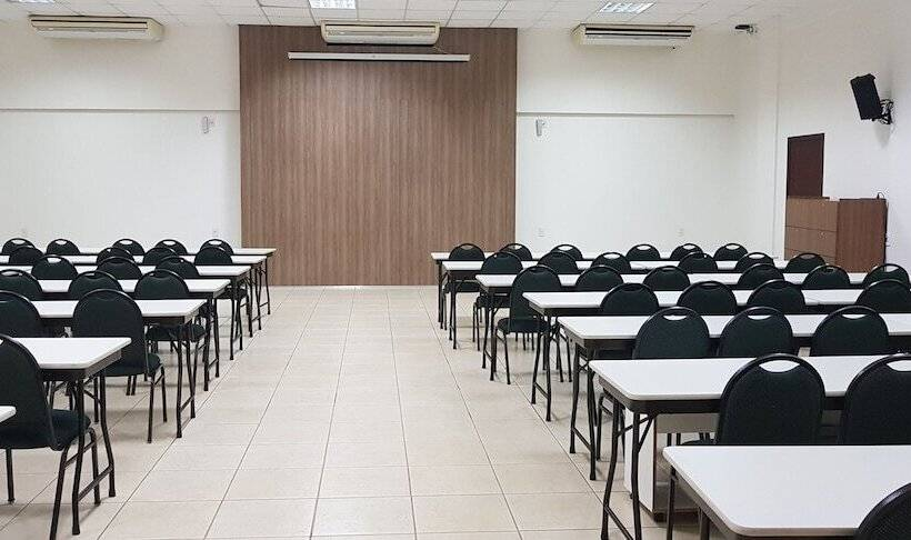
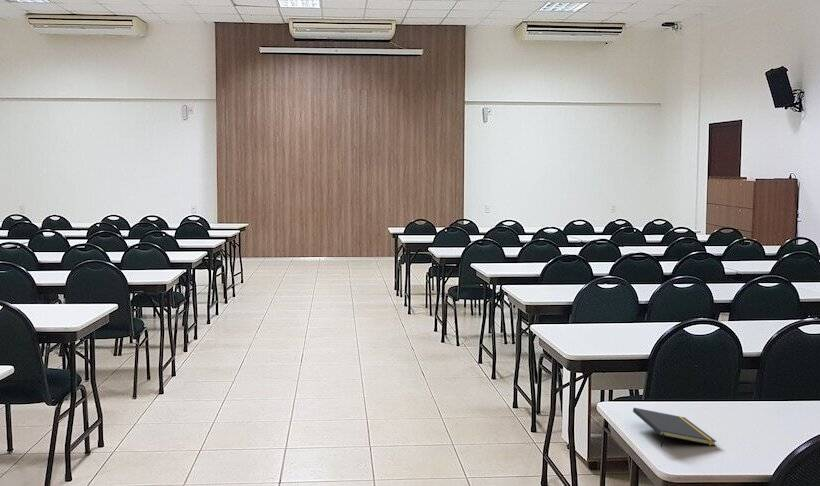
+ notepad (672, 425)
